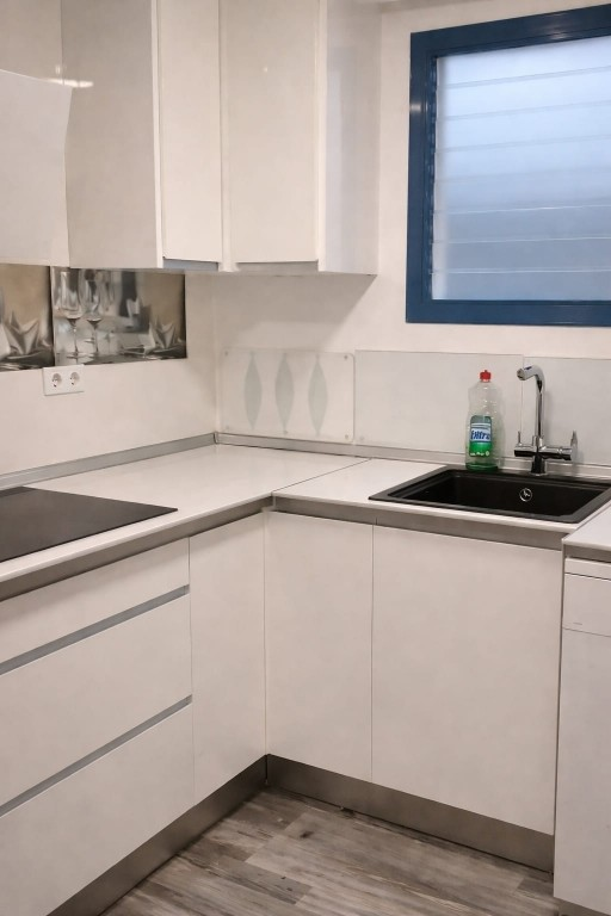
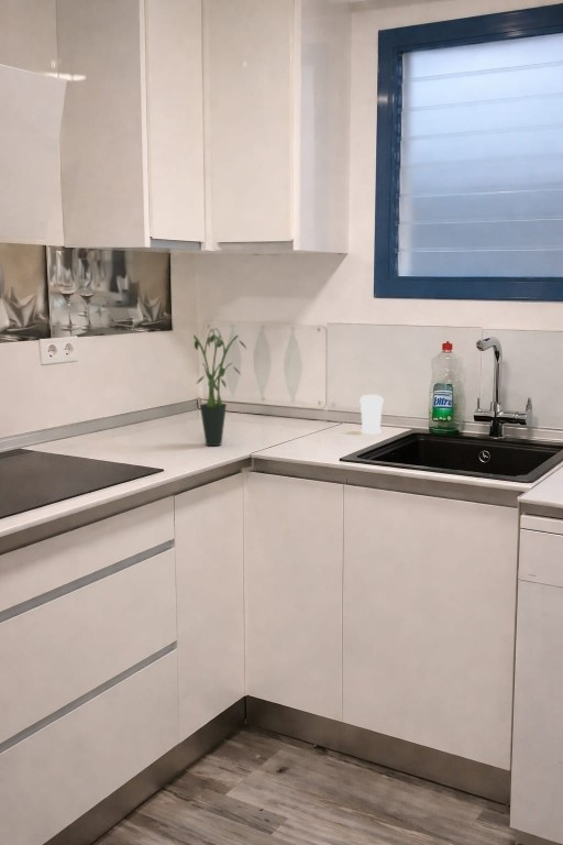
+ cup (371, 414)
+ potted plant (218, 386)
